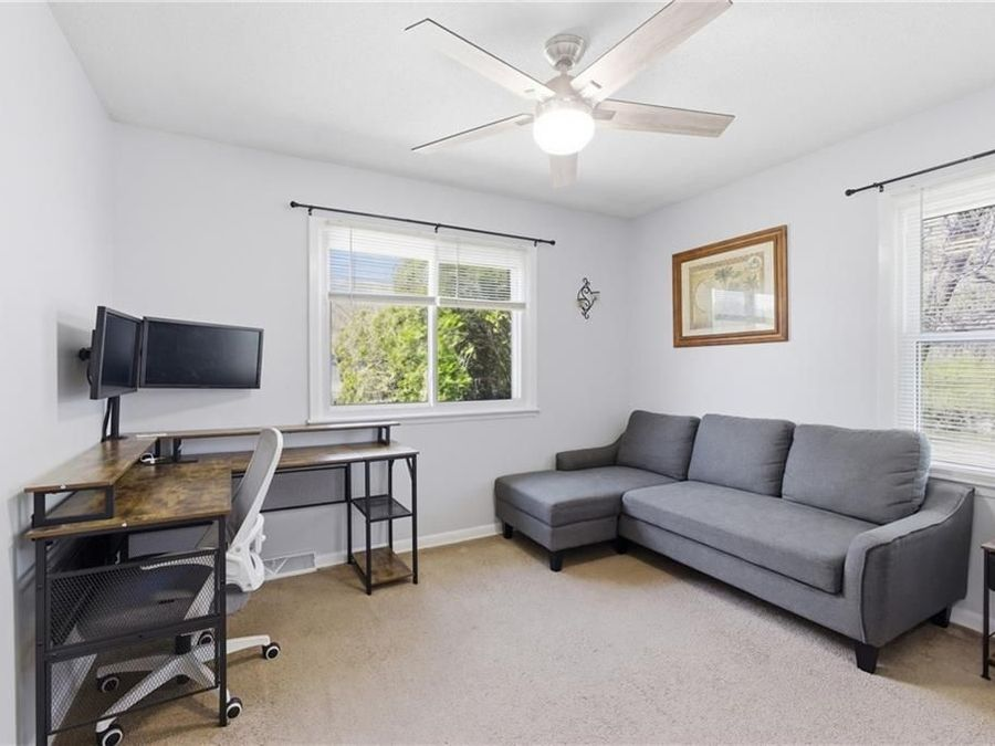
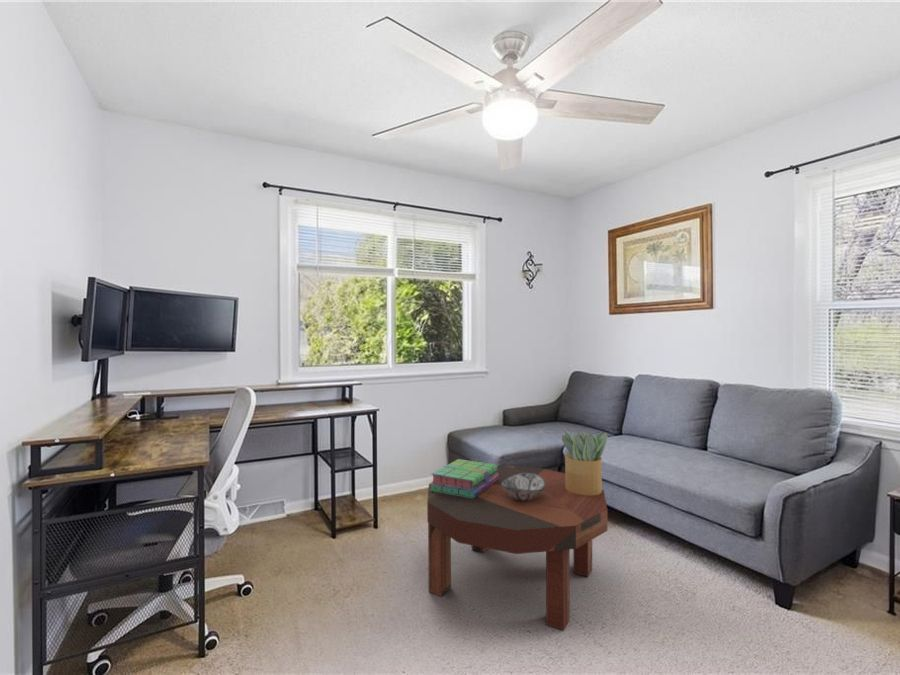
+ stack of books (465, 476)
+ potted plant (585, 460)
+ coffee table (516, 536)
+ decorative bowl (523, 488)
